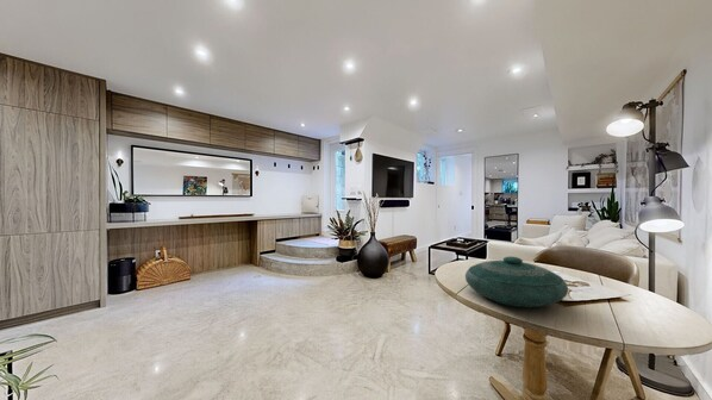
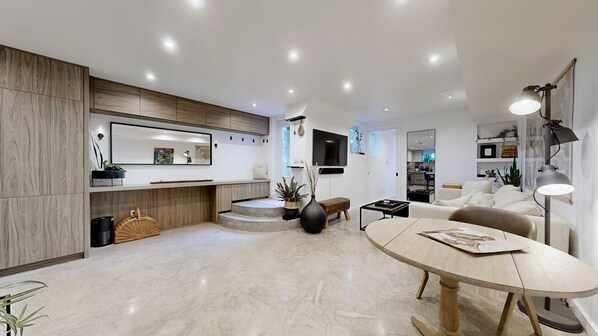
- decorative bowl (512, 276)
